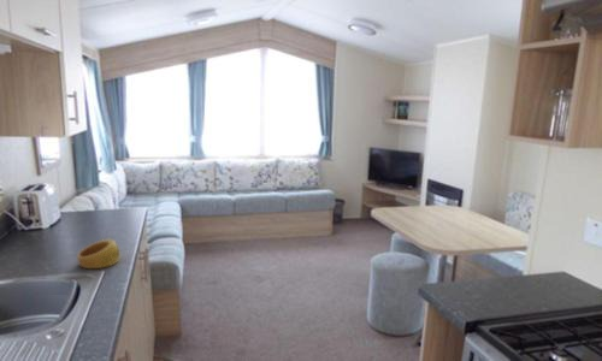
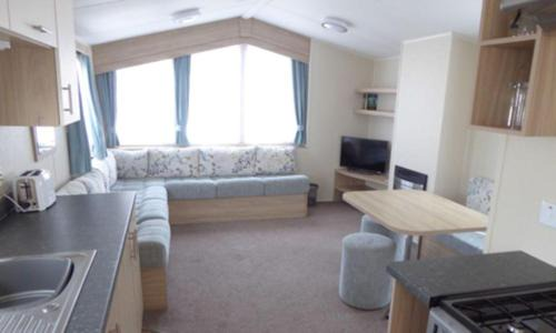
- ring (99, 251)
